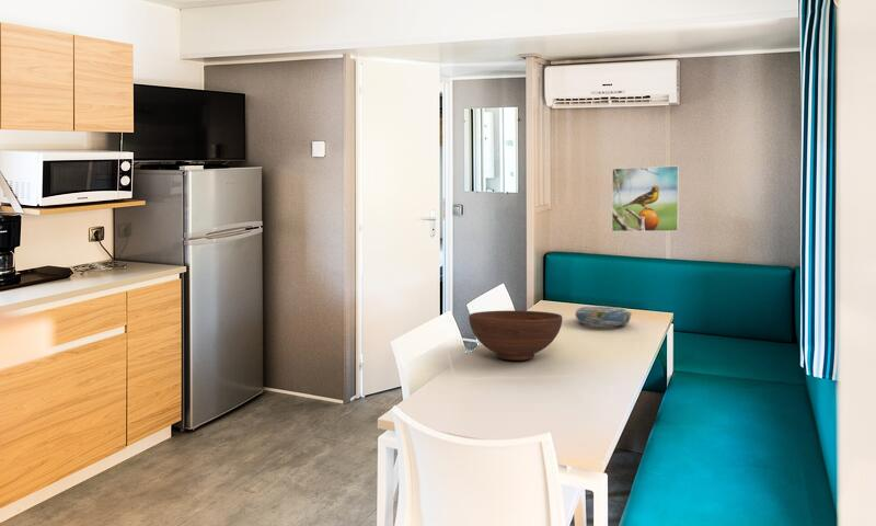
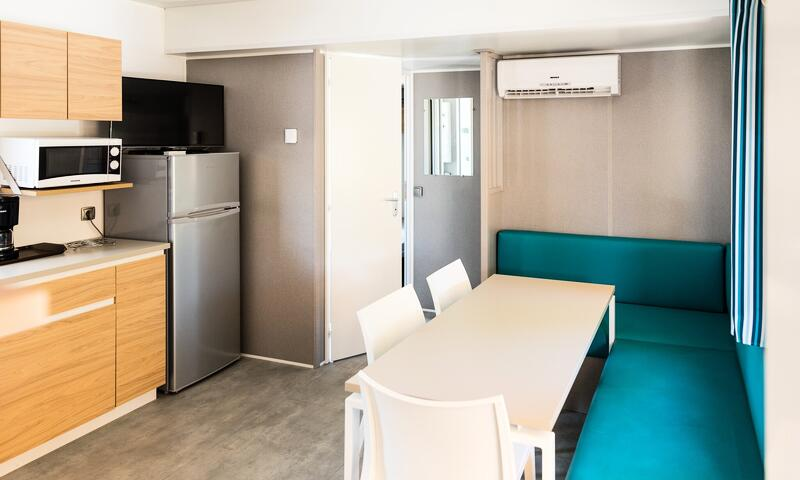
- fruit bowl (515, 336)
- decorative bowl (602, 316)
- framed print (644, 199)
